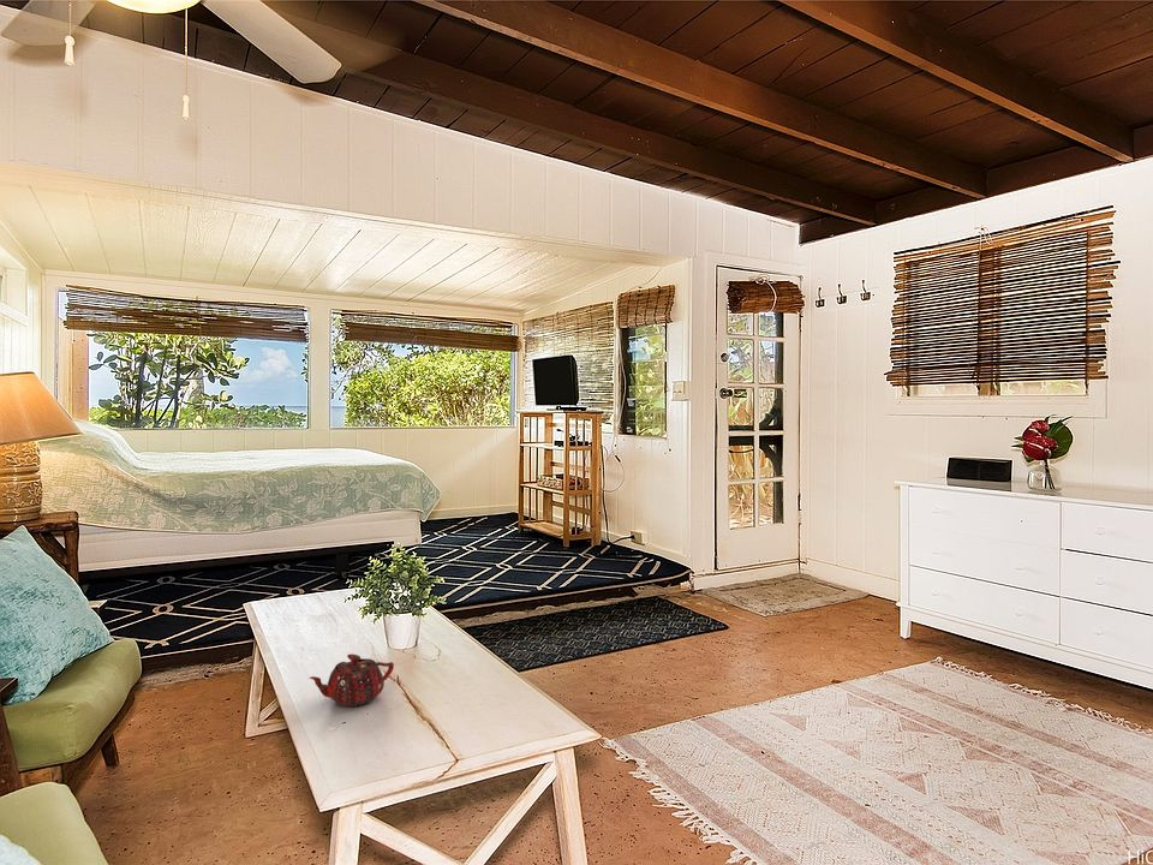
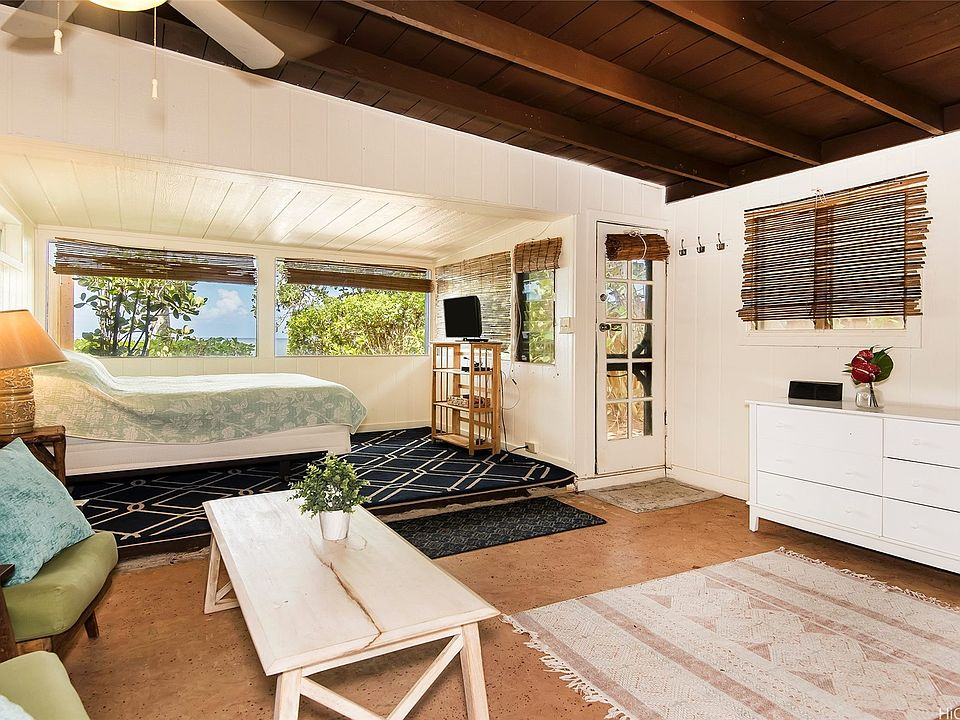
- teapot (352, 676)
